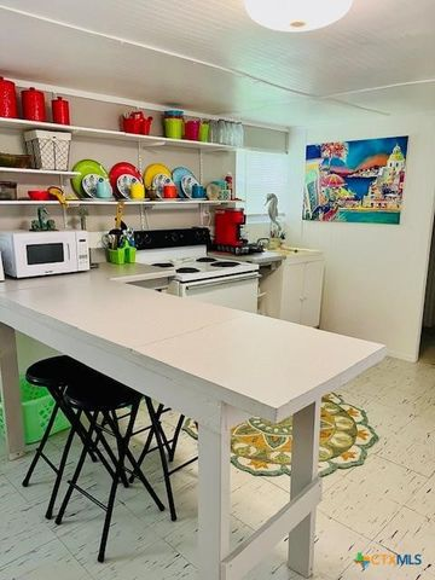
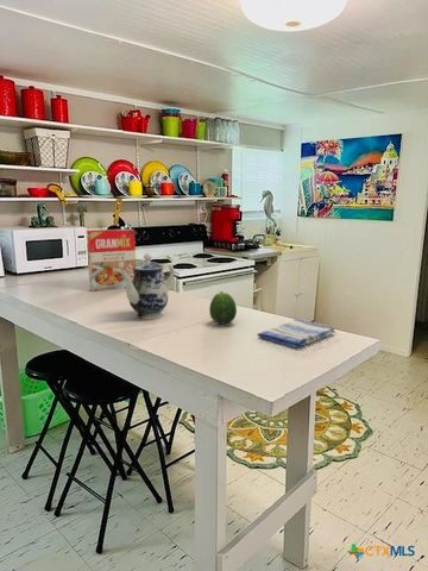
+ fruit (222, 307)
+ dish towel (296, 331)
+ cereal box (112, 259)
+ teapot (147, 284)
